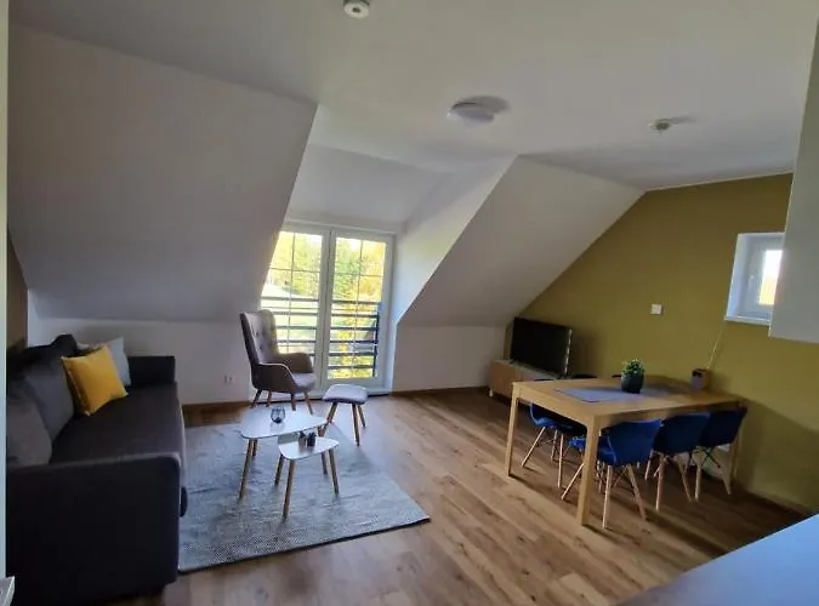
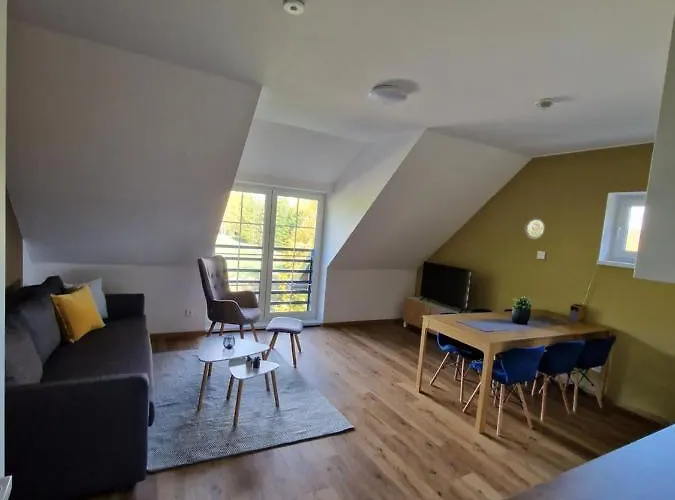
+ decorative plate (535, 228)
